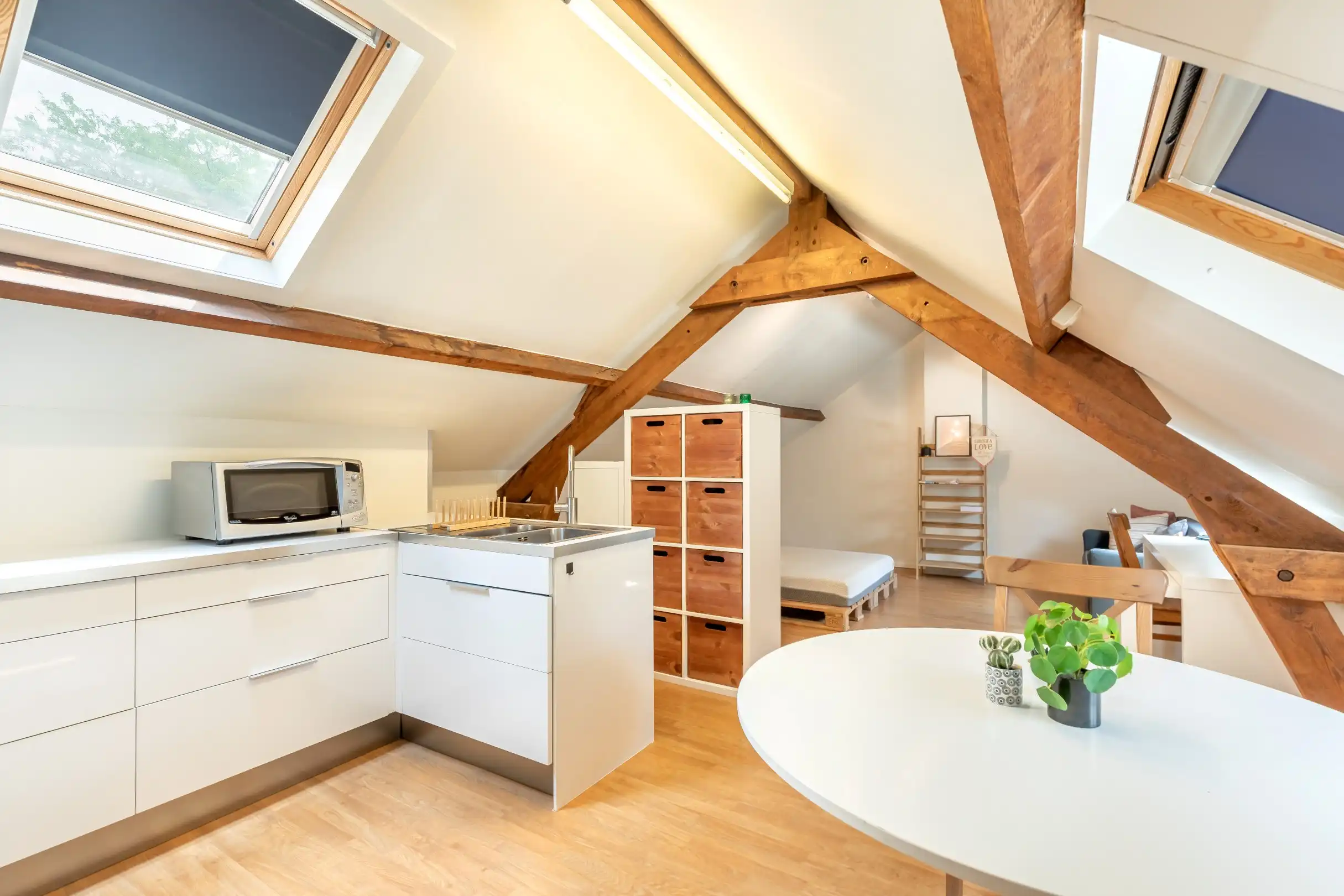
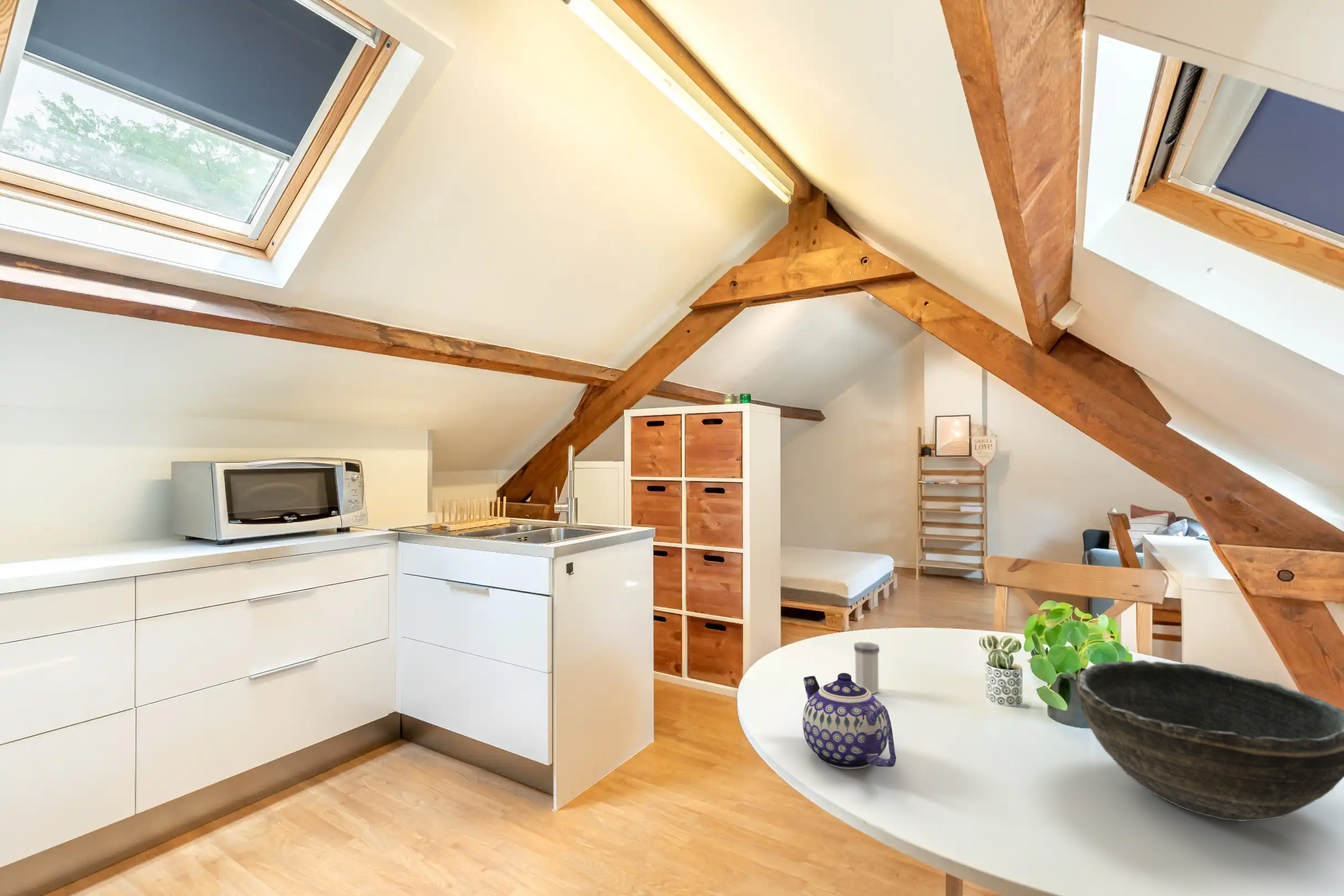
+ salt shaker (867, 668)
+ bowl (1202, 744)
+ teapot (846, 715)
